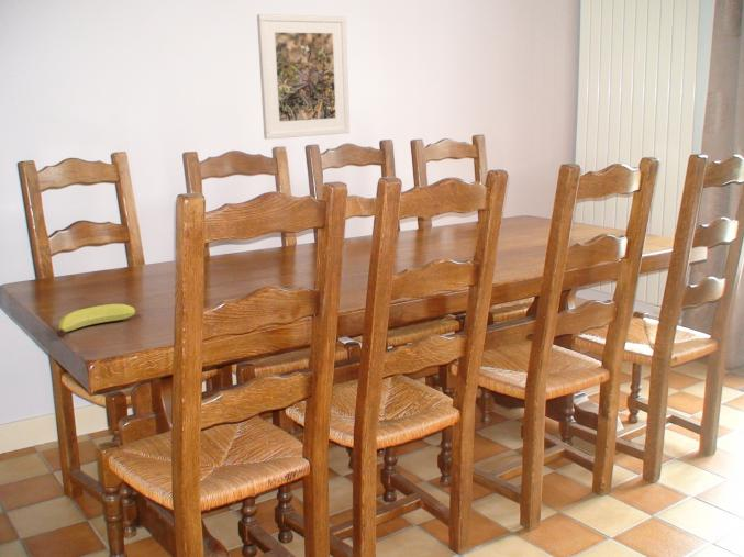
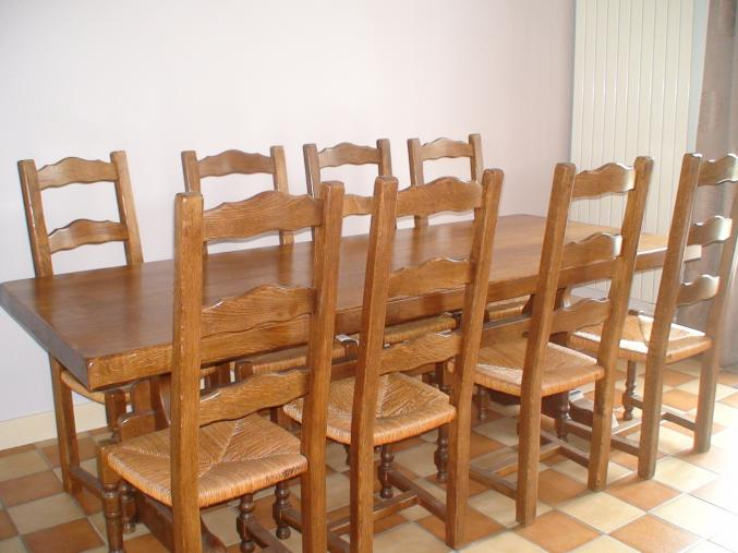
- fruit (96, 319)
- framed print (306, 76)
